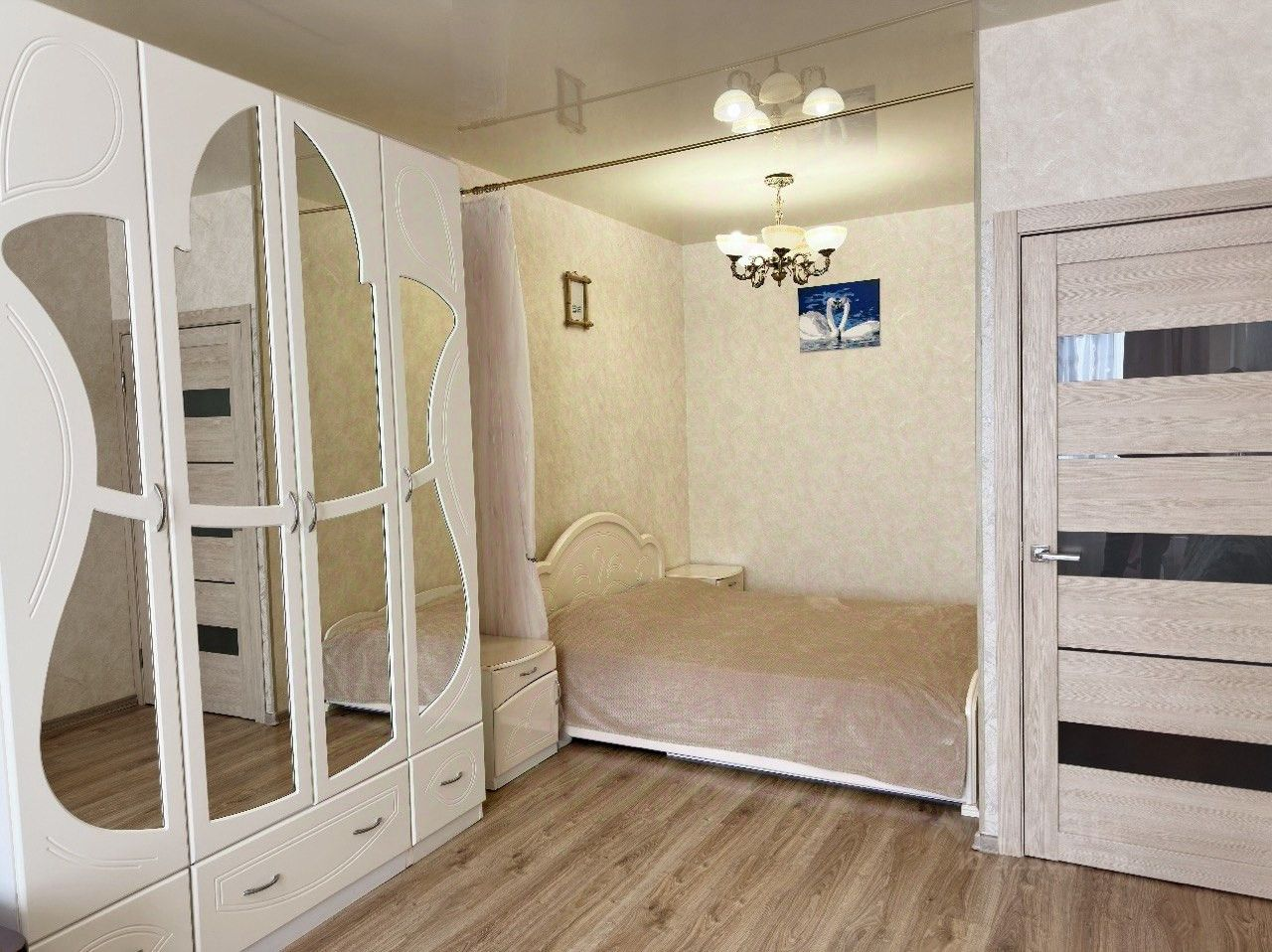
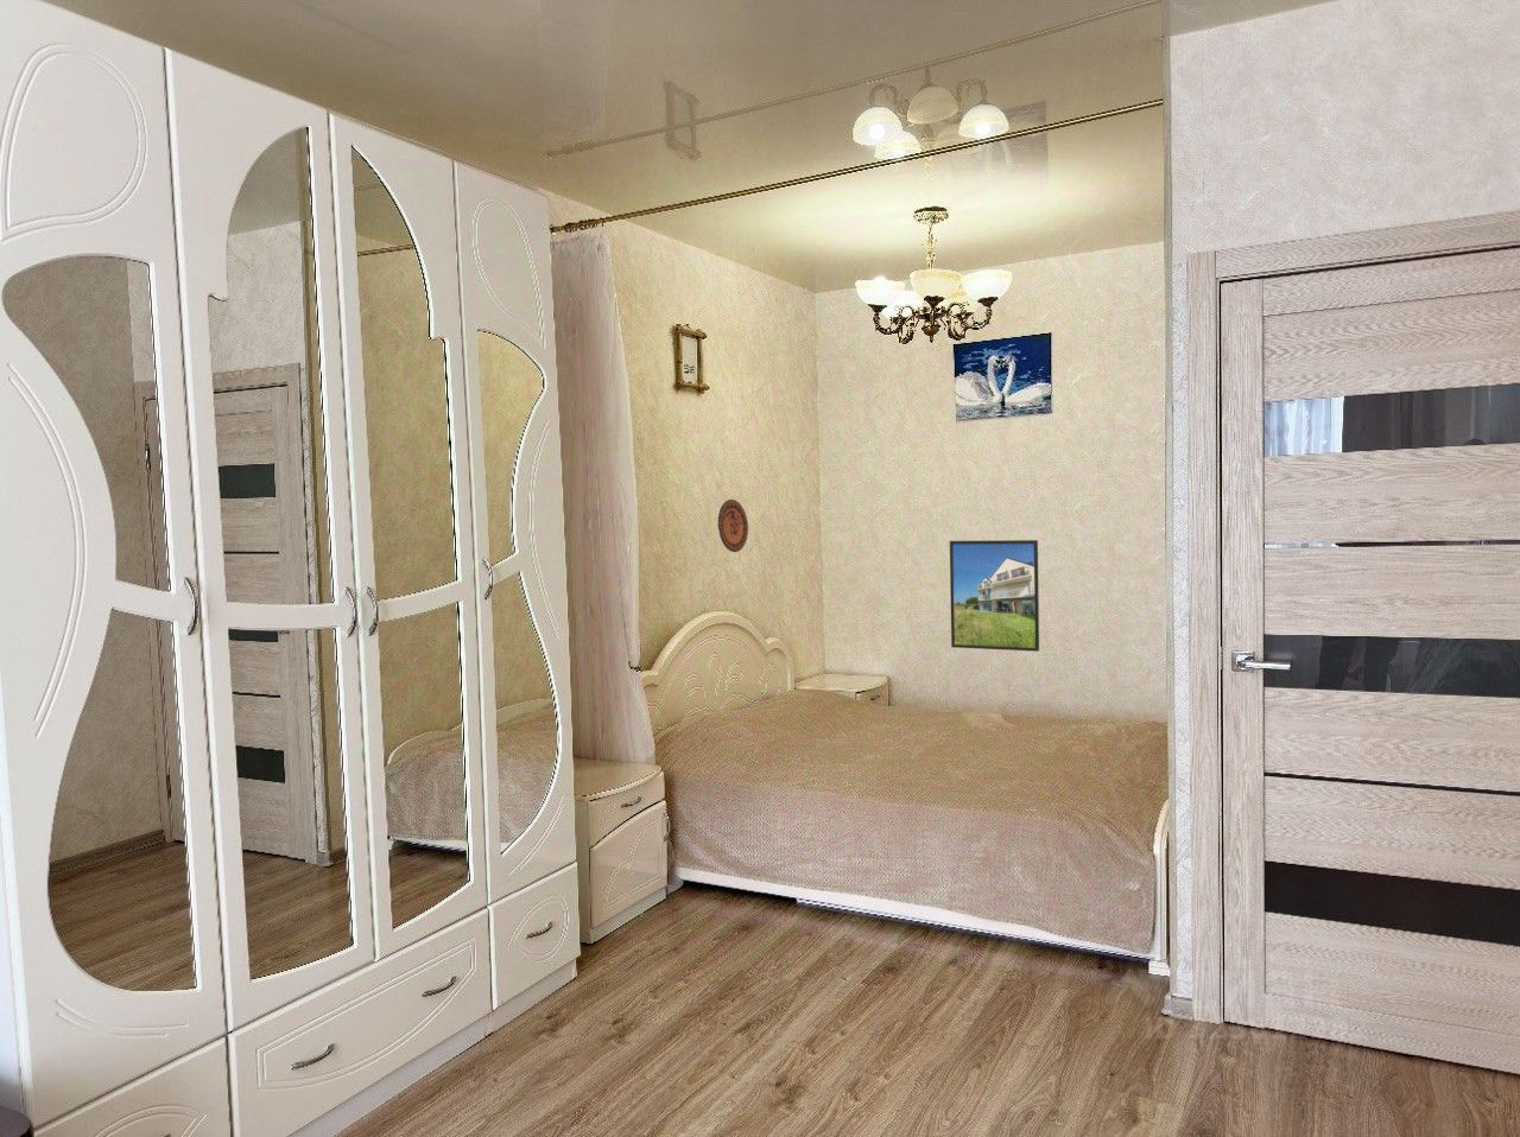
+ decorative plate (731, 526)
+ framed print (993, 595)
